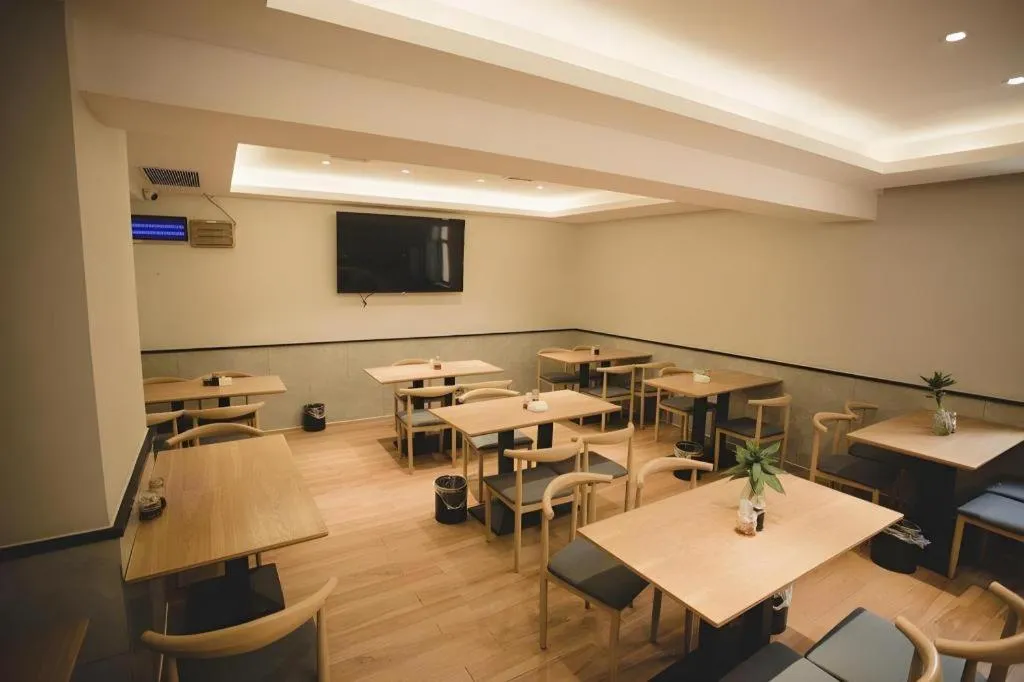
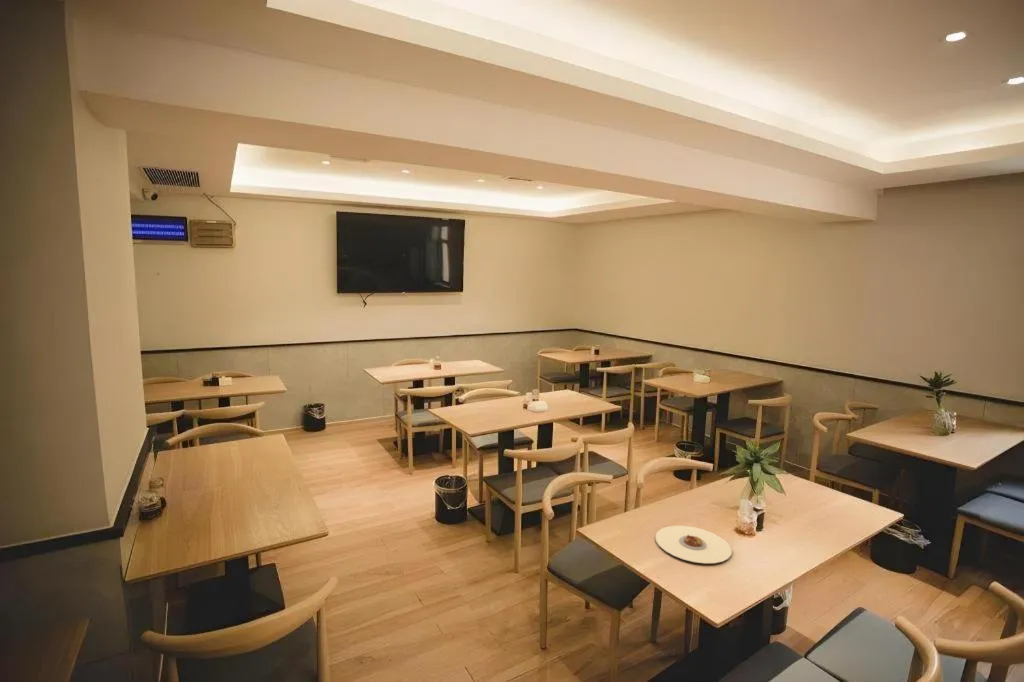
+ plate (692, 541)
